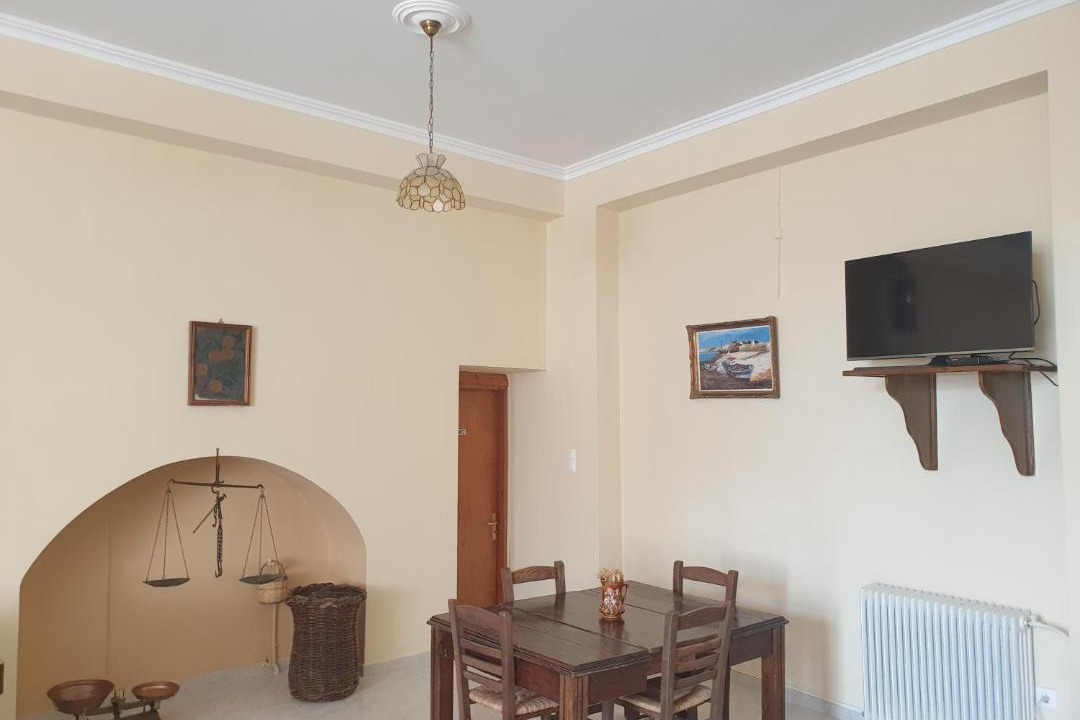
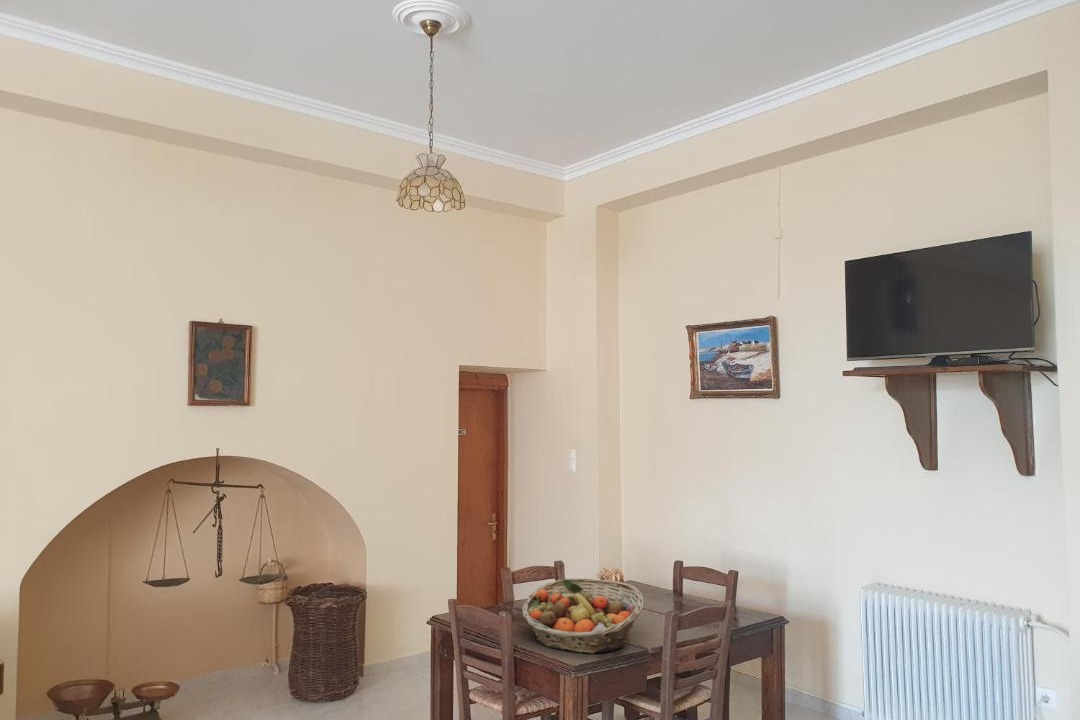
+ fruit basket (582, 614)
